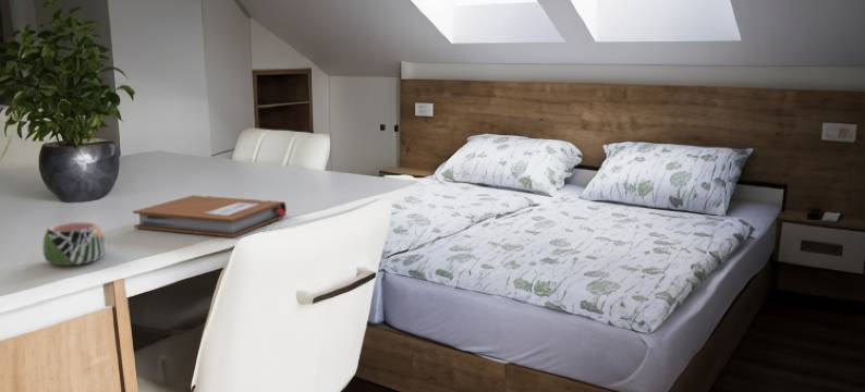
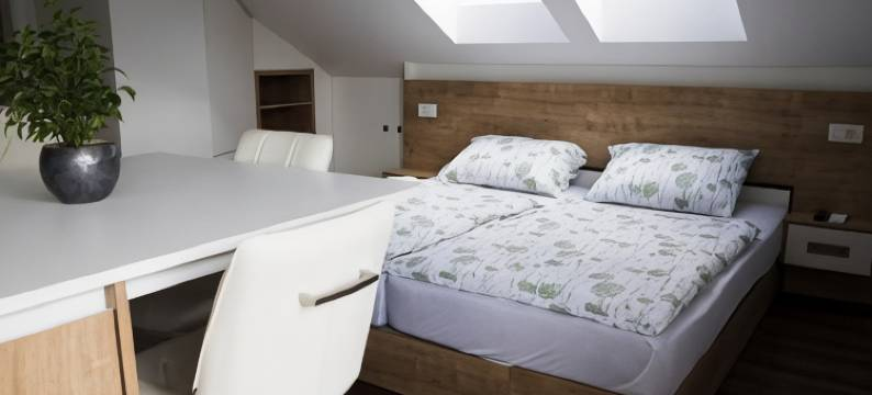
- mug (78, 241)
- notebook (216, 213)
